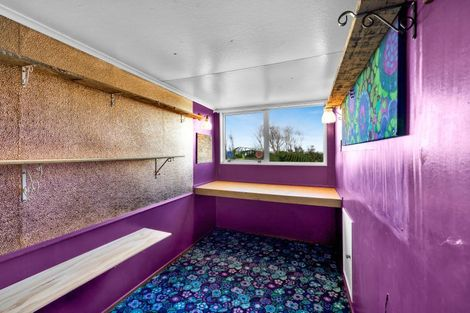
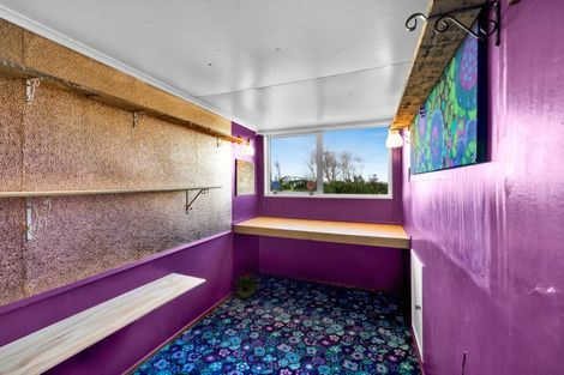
+ potted plant (246, 283)
